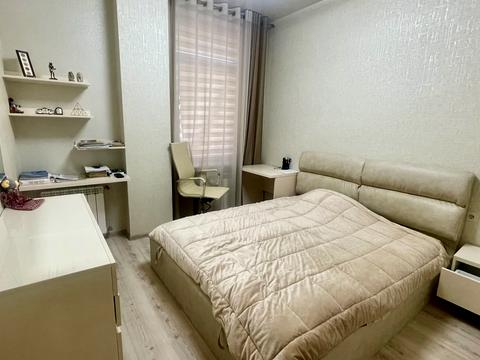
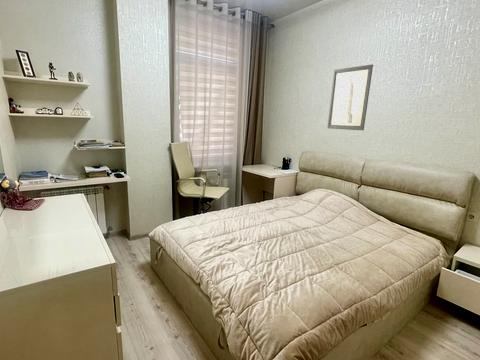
+ wall art (348, 99)
